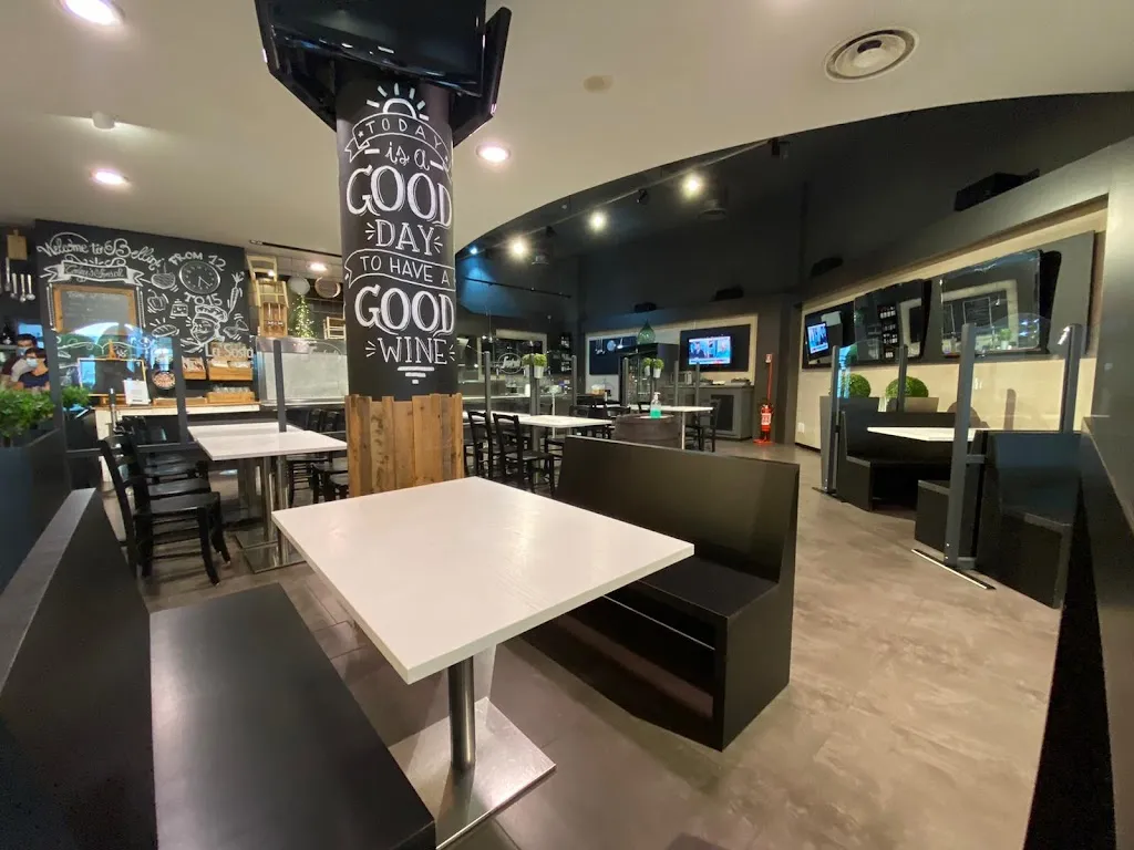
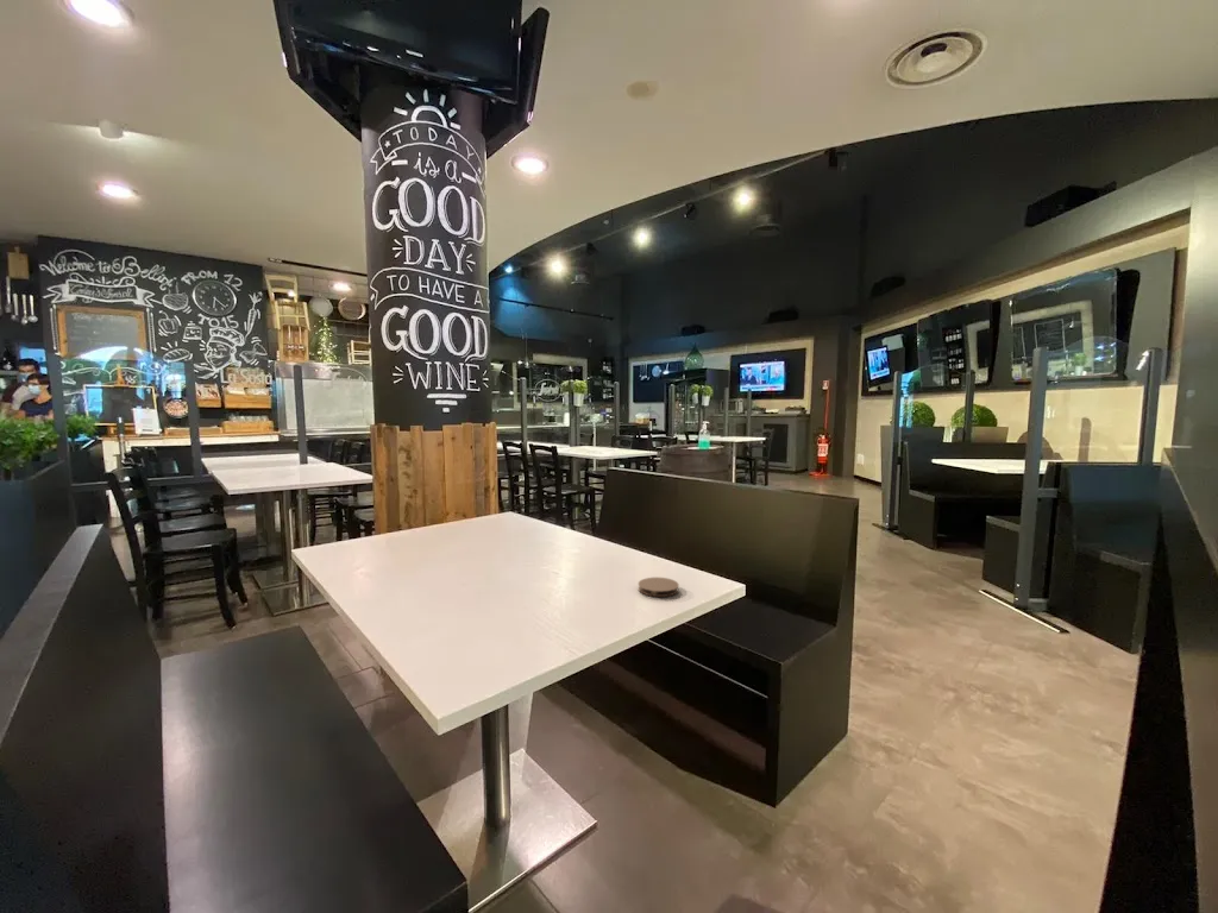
+ coaster (658, 586)
